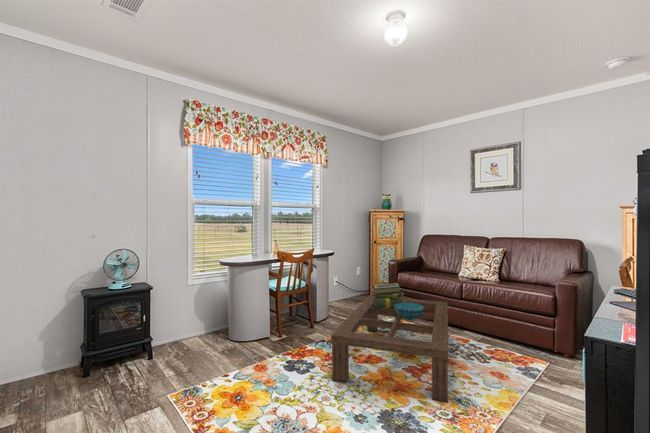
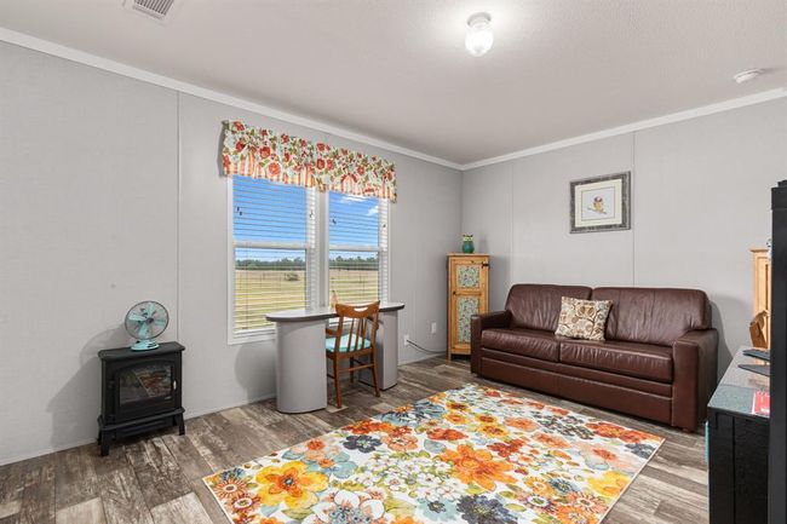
- stack of books (387, 295)
- decorative bowl (408, 312)
- coffee table (398, 338)
